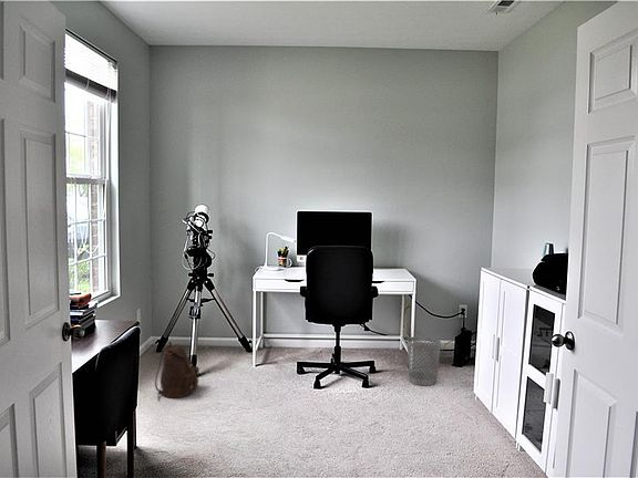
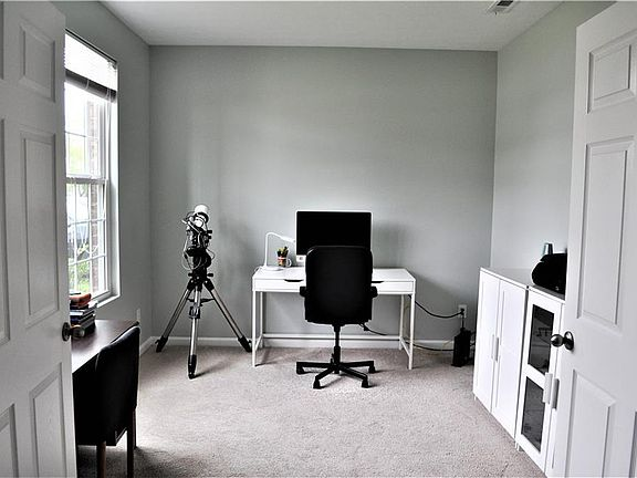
- wastebasket (423, 361)
- backpack (177, 366)
